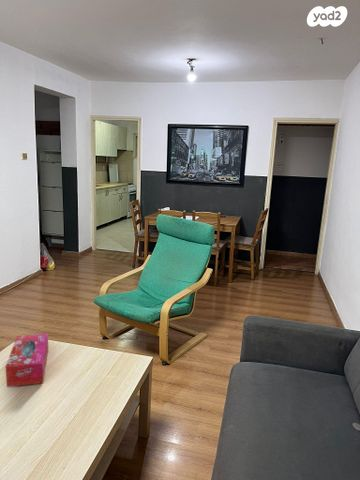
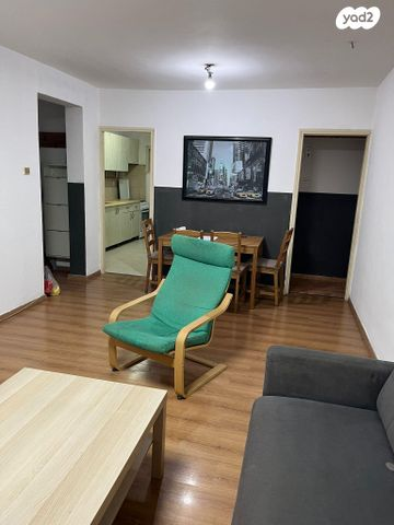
- tissue box (29, 358)
